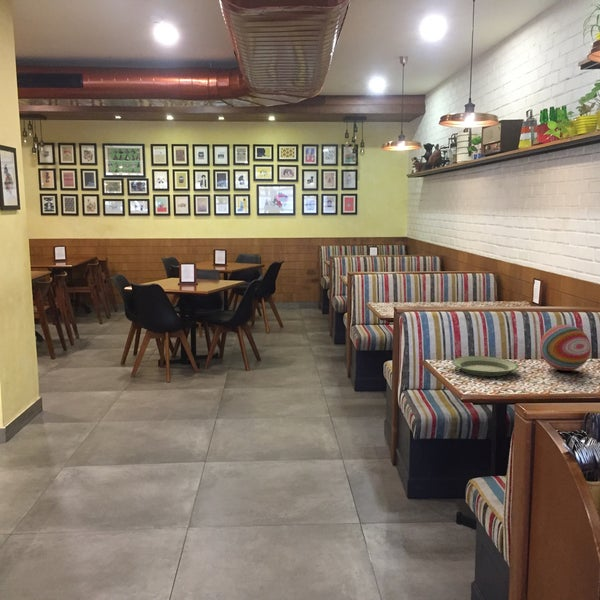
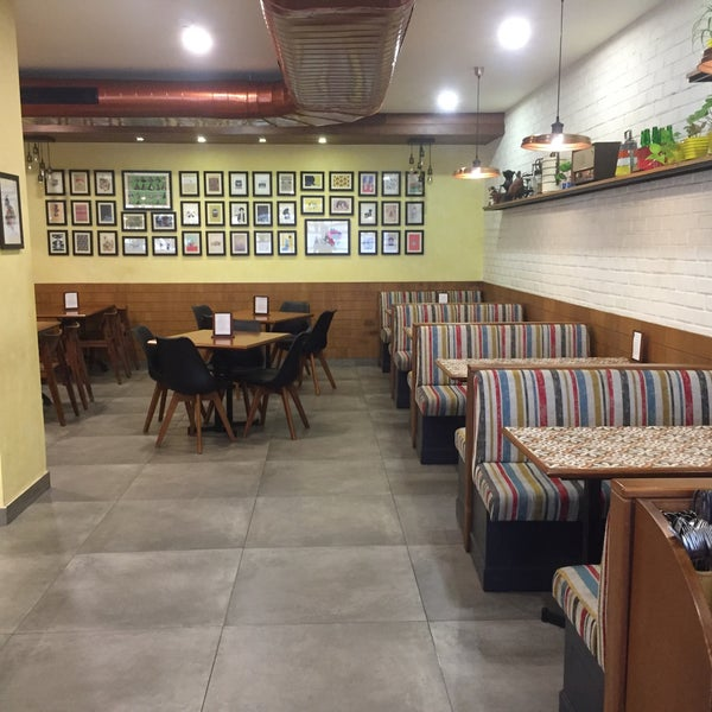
- decorative ball (564, 347)
- plate (484, 366)
